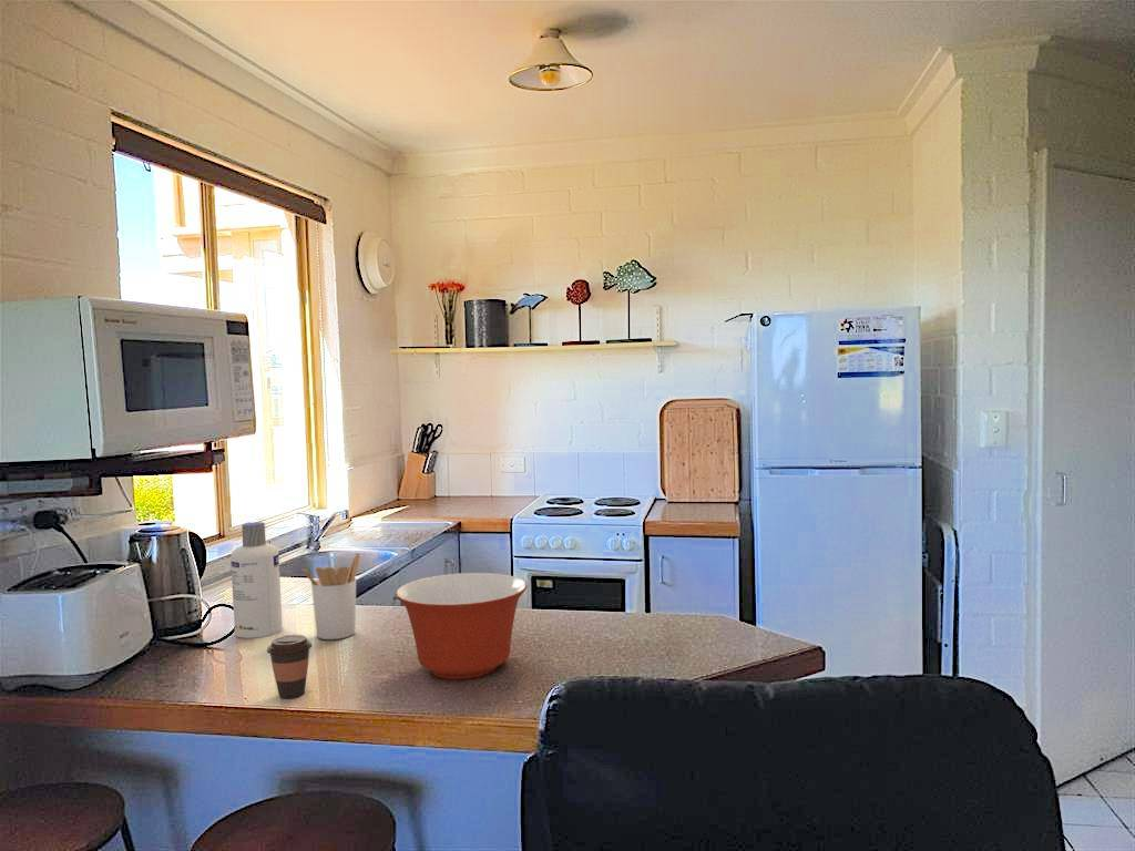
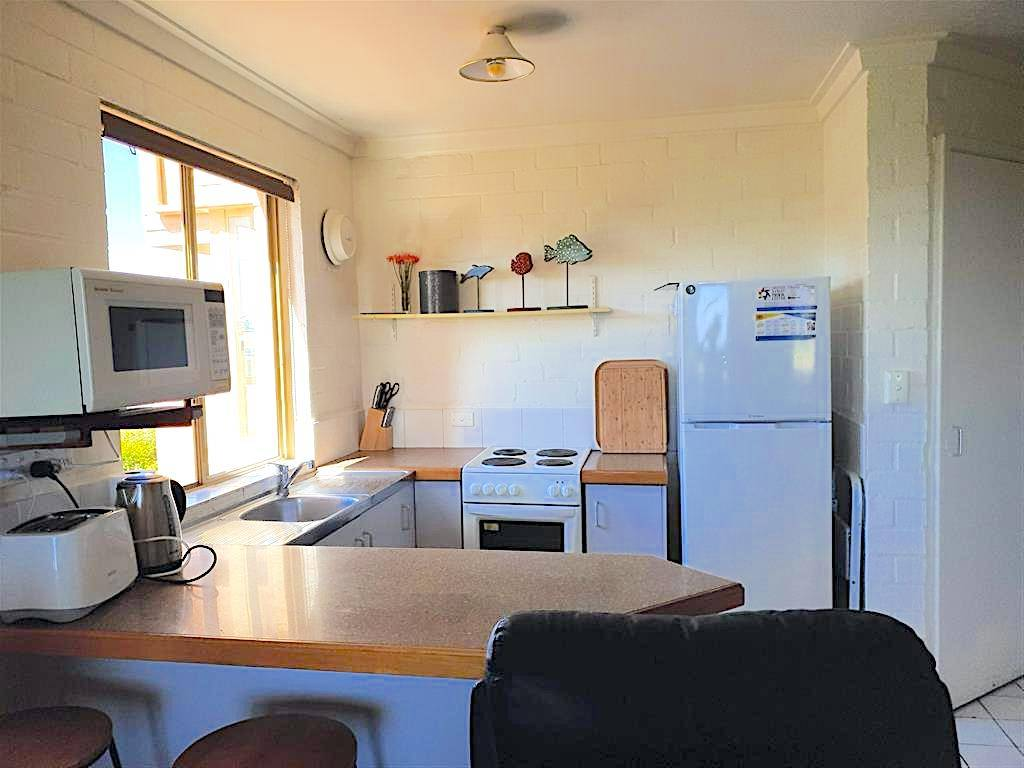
- coffee cup (290, 666)
- utensil holder (334, 596)
- screw cap bottle (256, 577)
- mixing bowl (463, 627)
